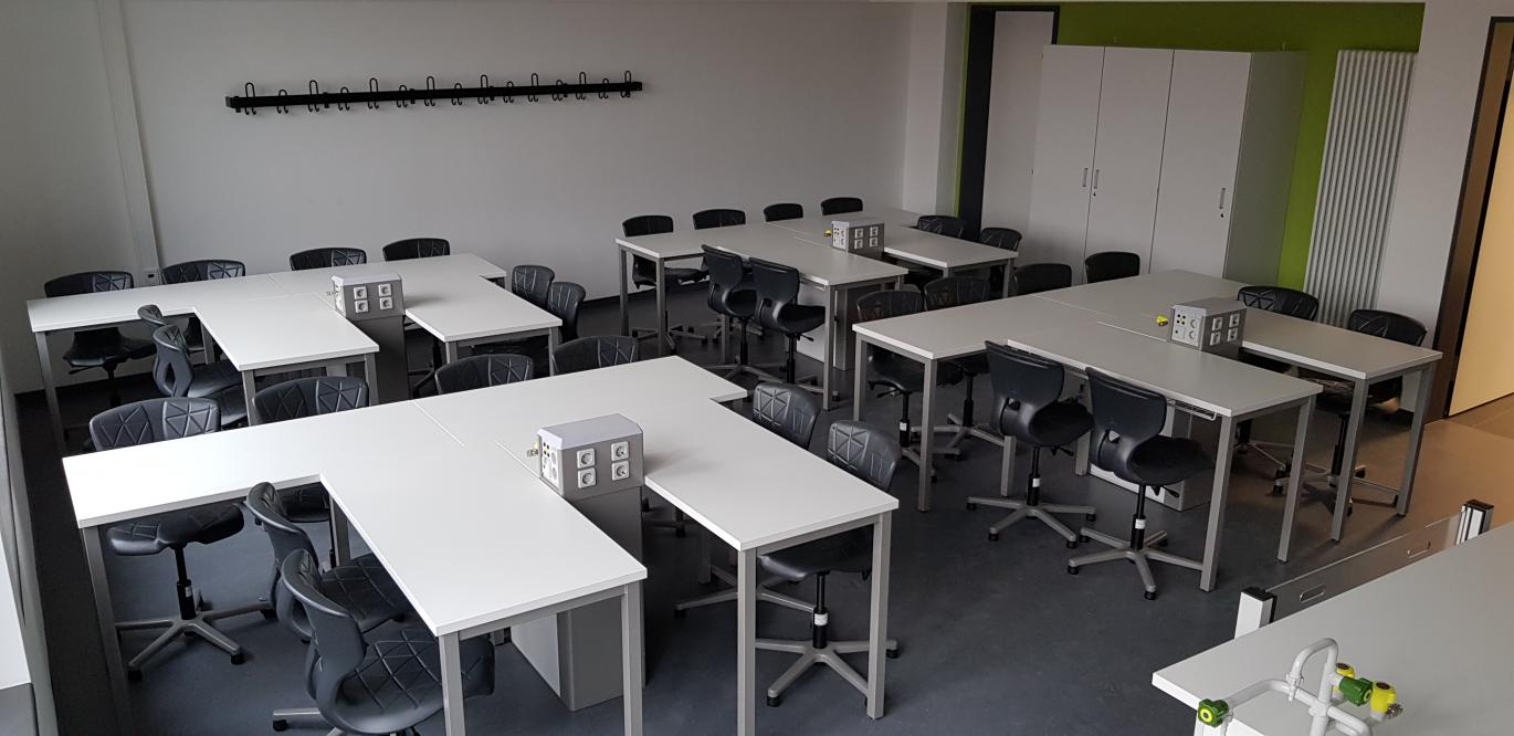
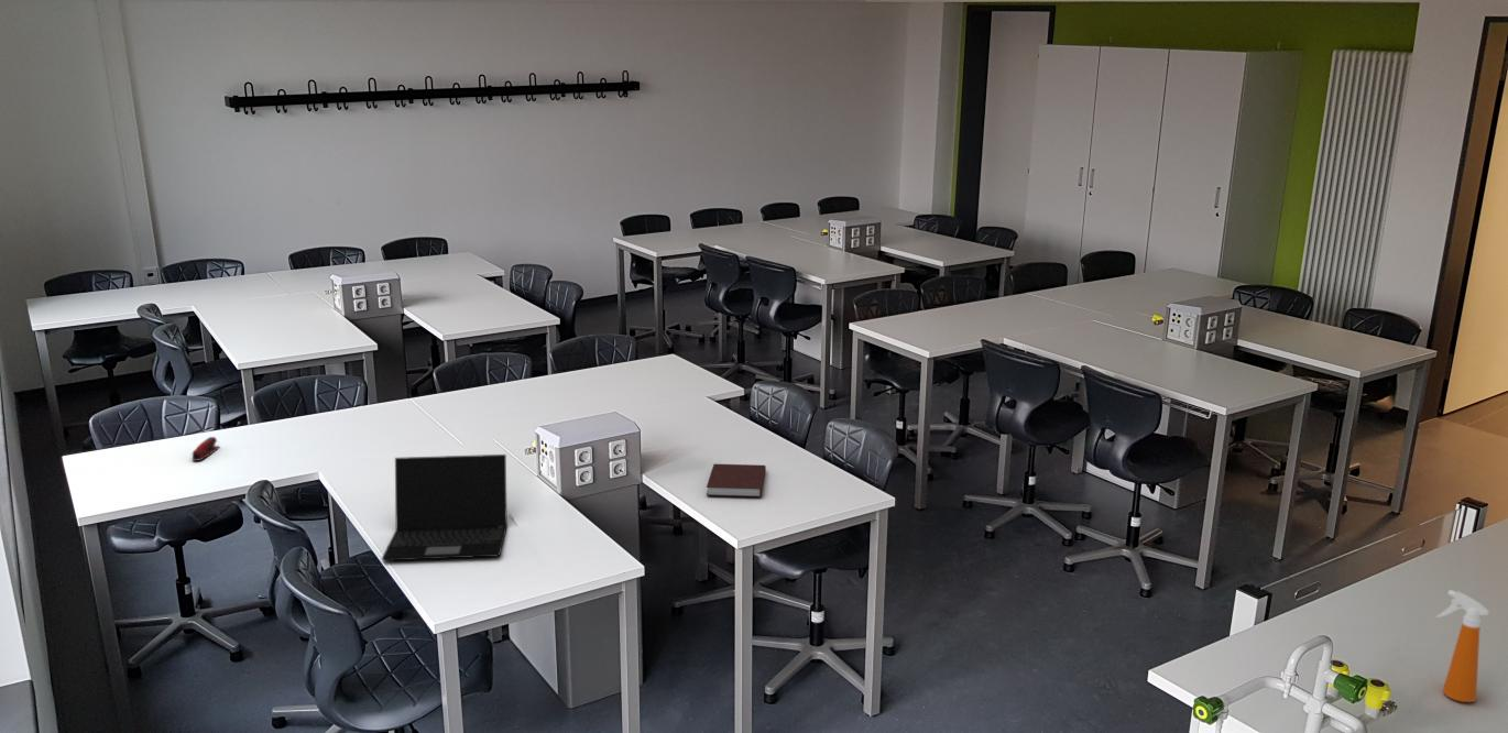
+ stapler (205, 447)
+ laptop (446, 505)
+ notebook (736, 480)
+ spray bottle (1458, 644)
